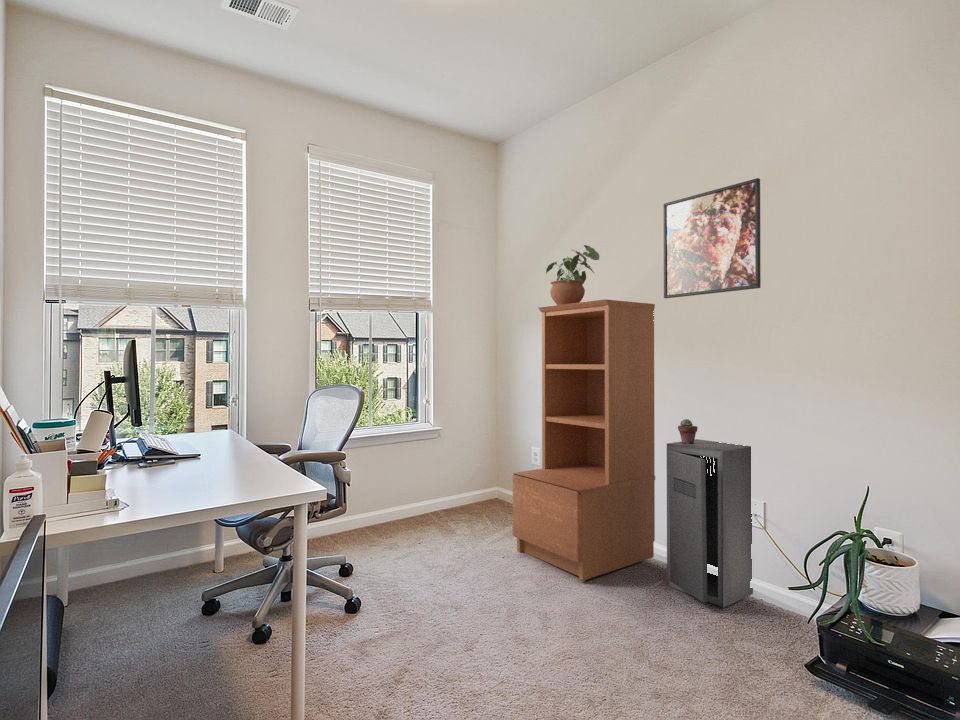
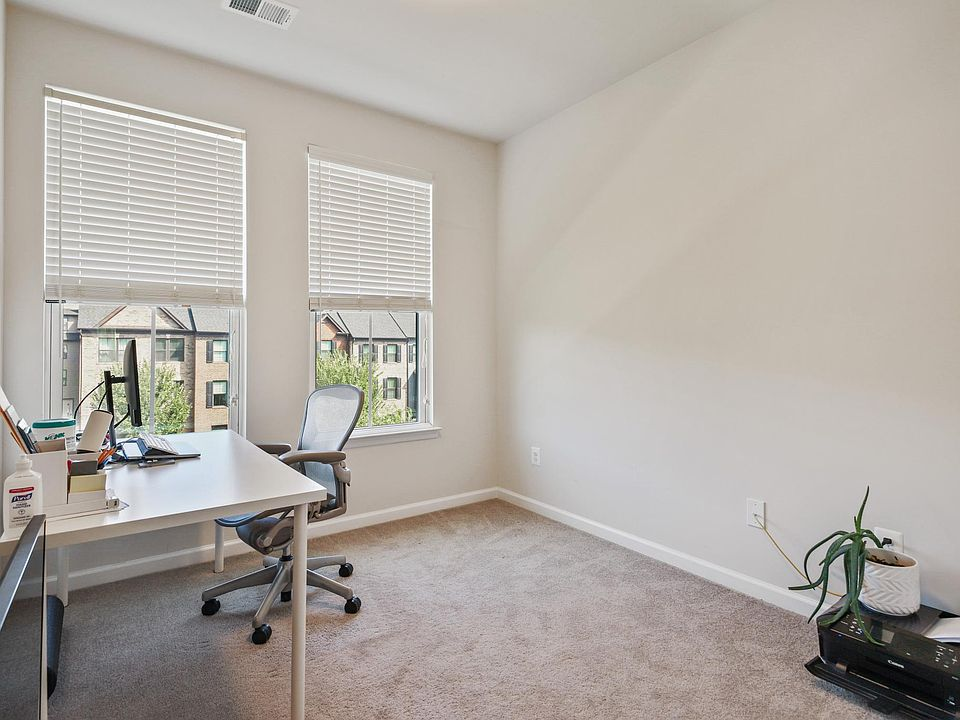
- bookshelf (582, 429)
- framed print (708, 242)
- potted succulent (687, 430)
- potted plant (574, 275)
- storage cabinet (703, 519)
